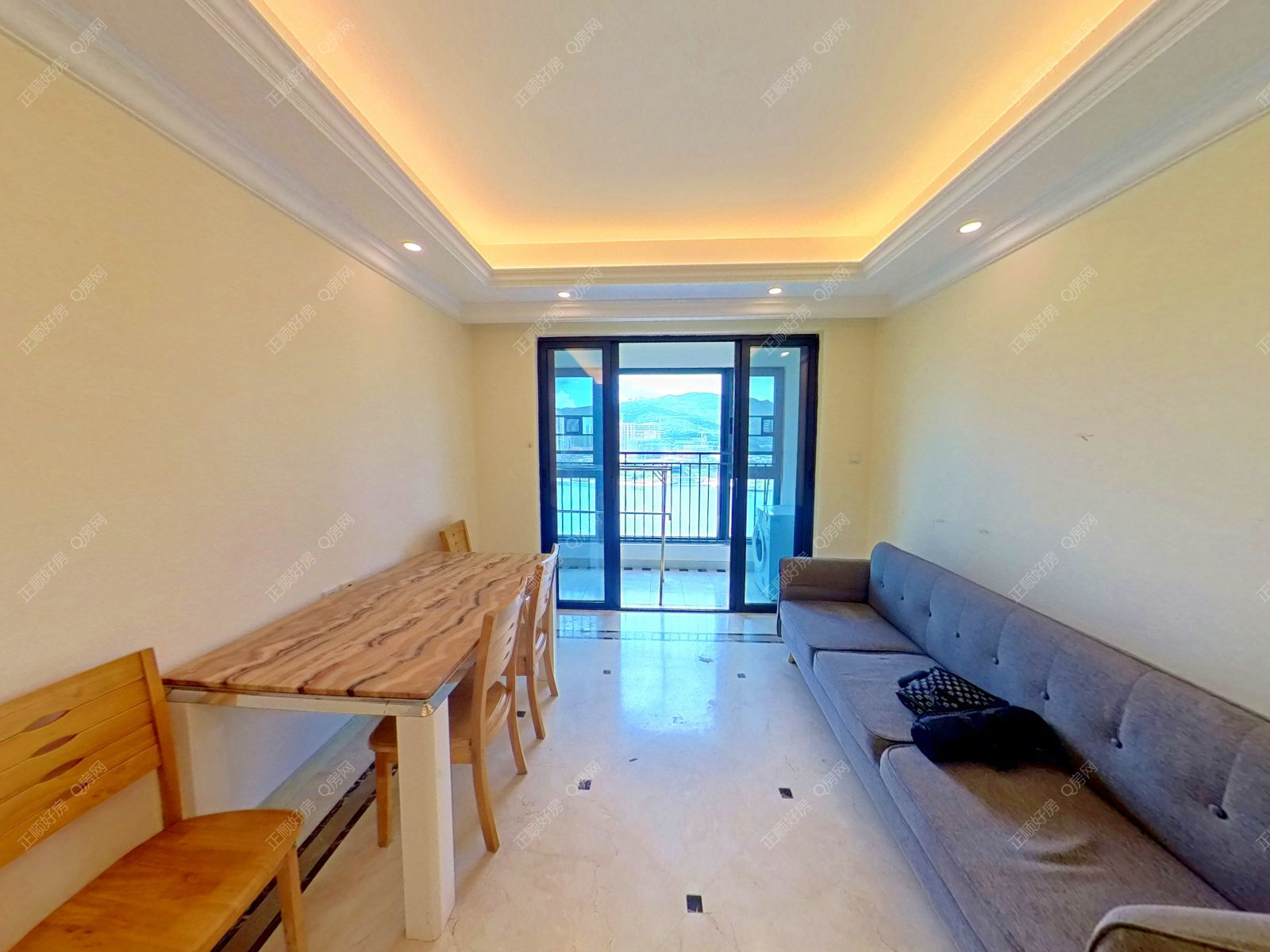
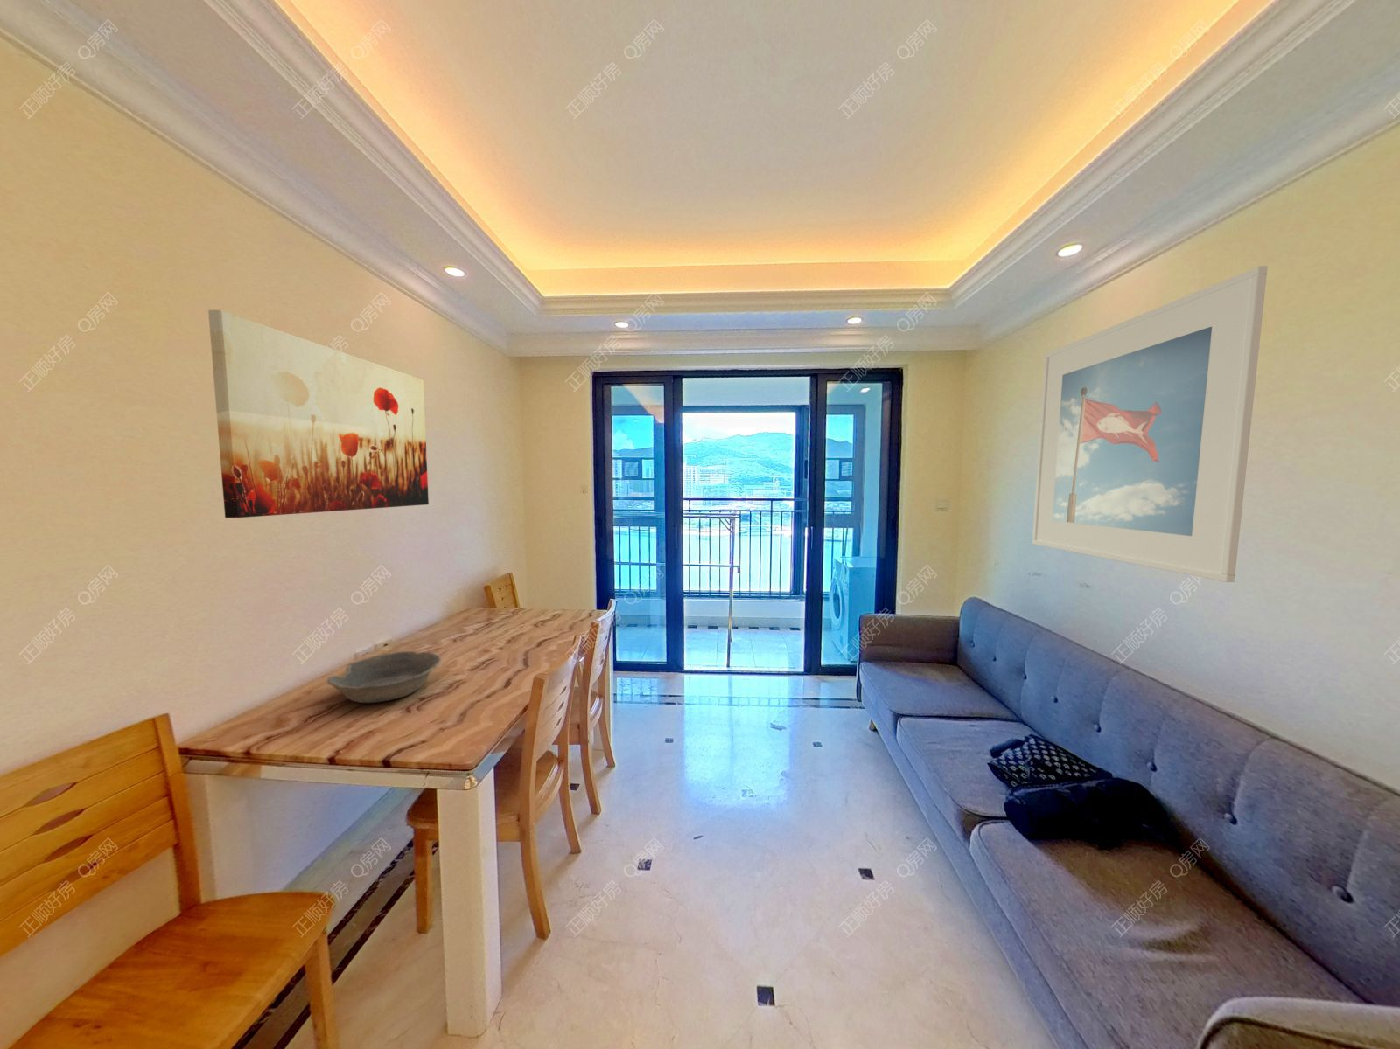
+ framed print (1118, 442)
+ wall art (346, 432)
+ bowl (388, 679)
